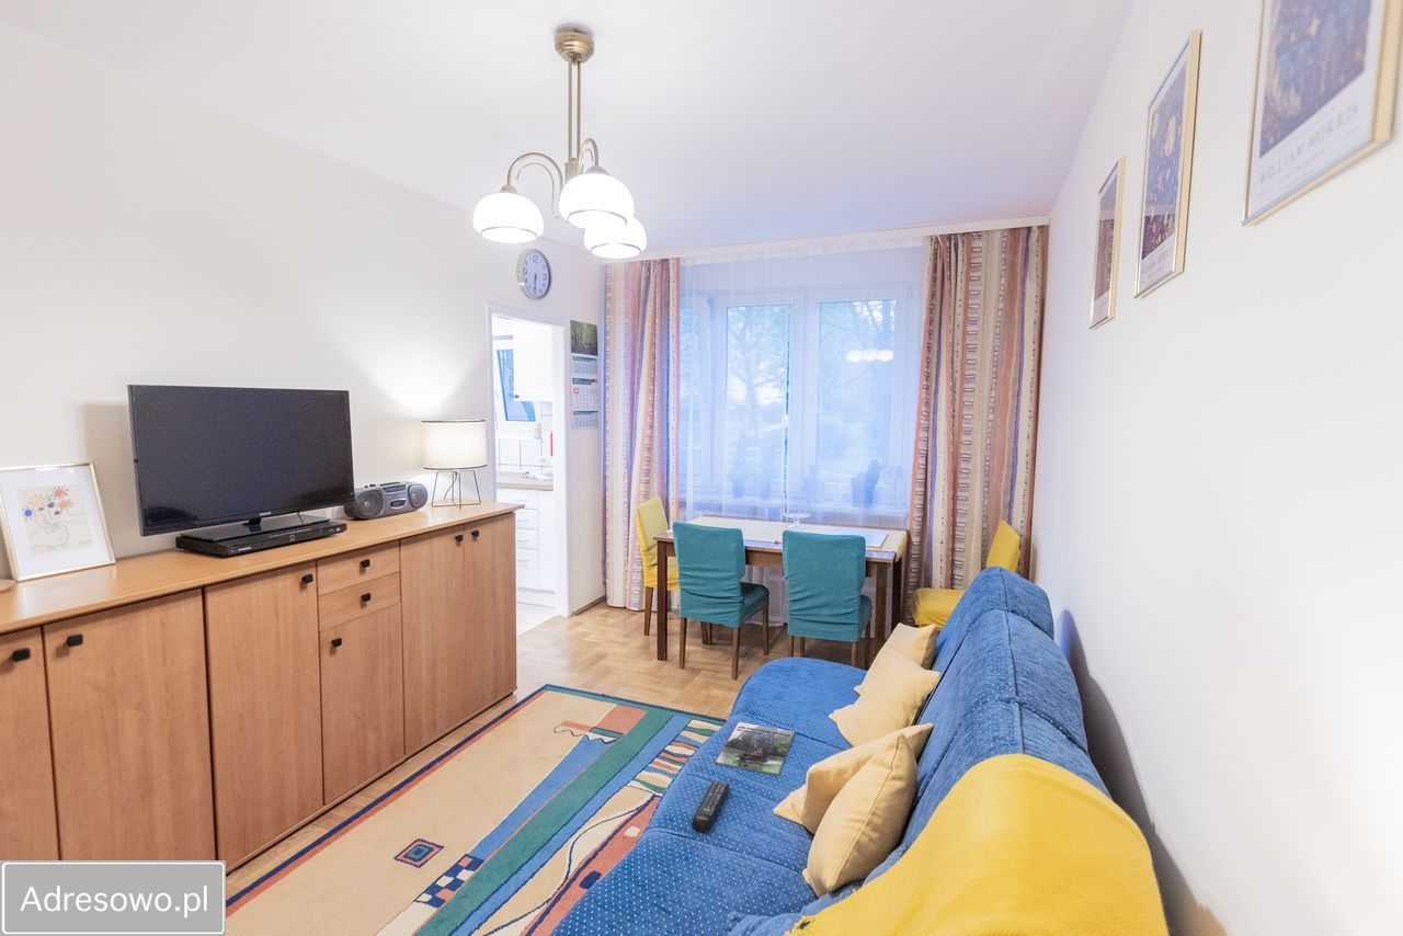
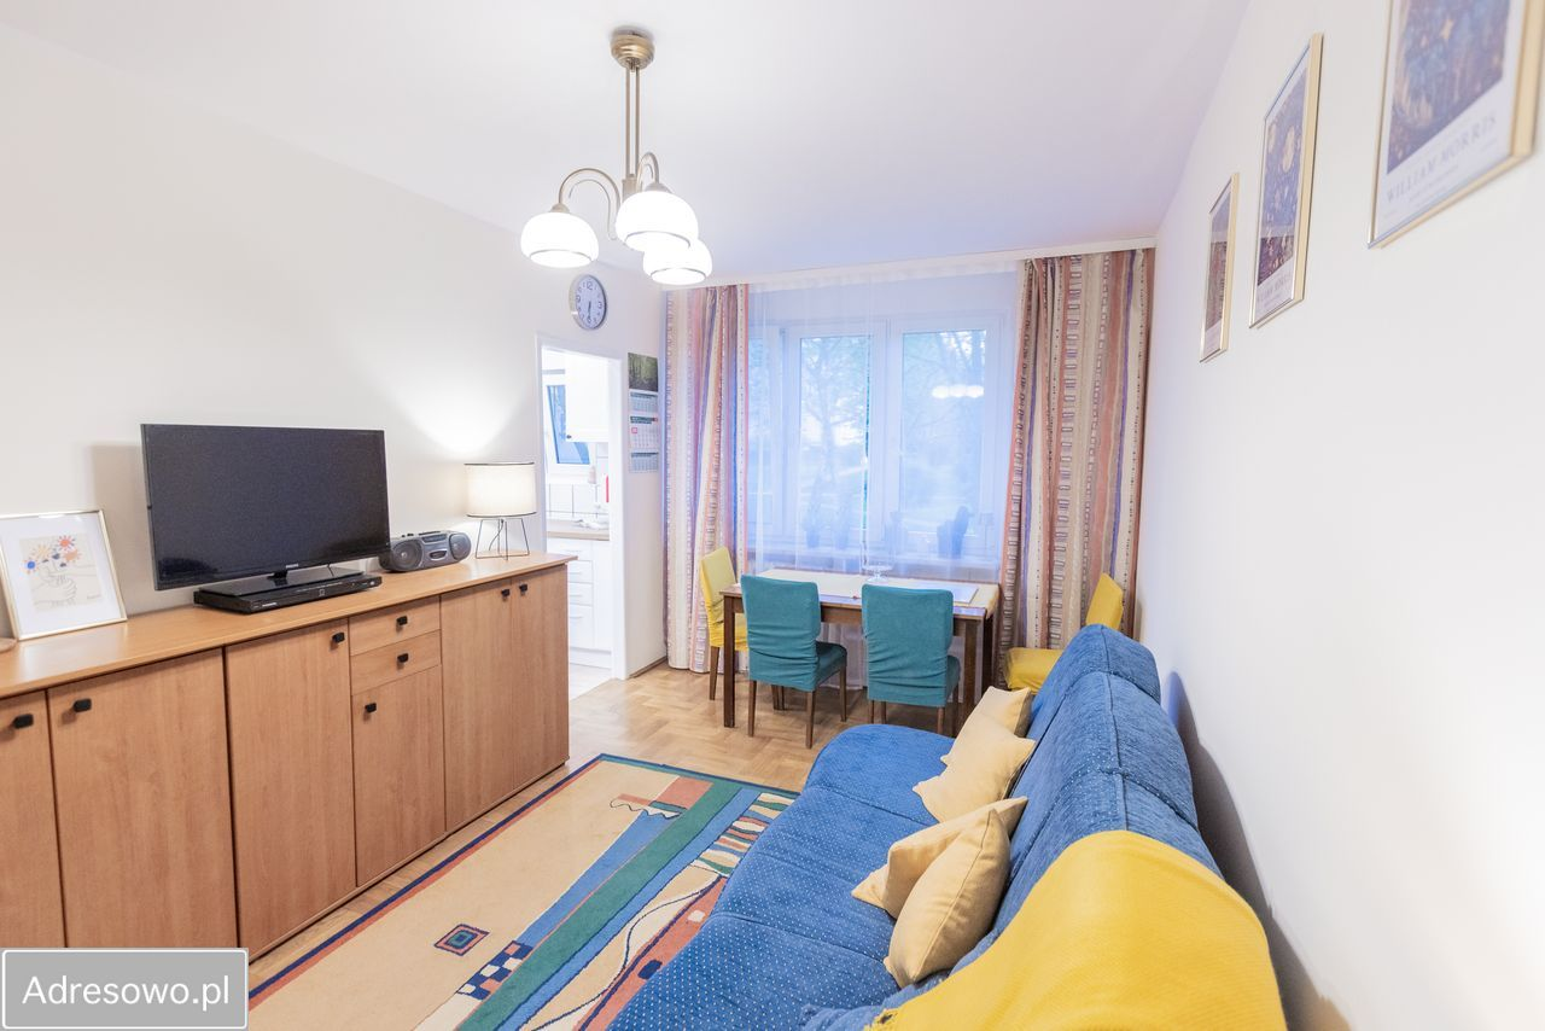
- remote control (711, 803)
- magazine (756, 746)
